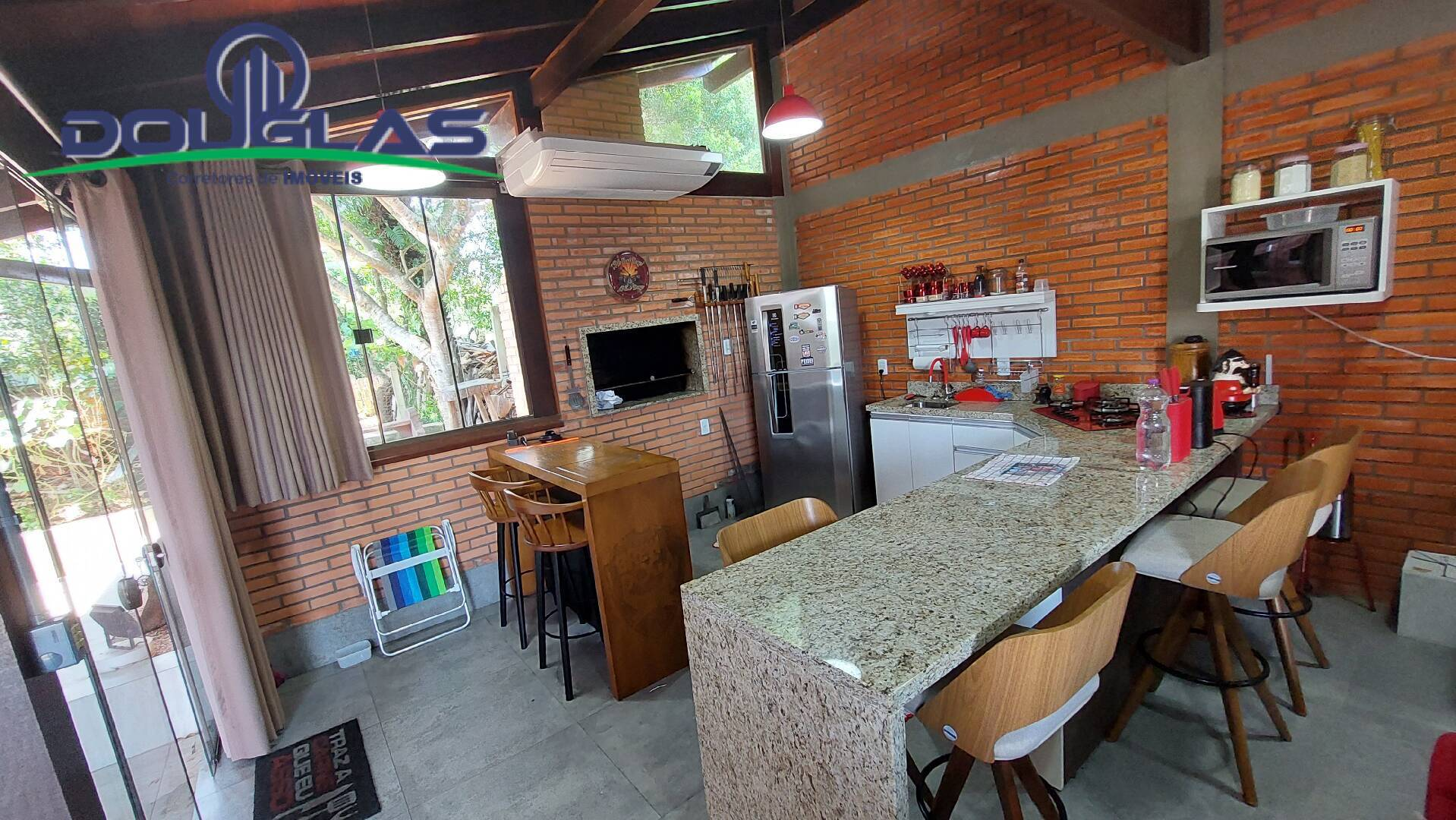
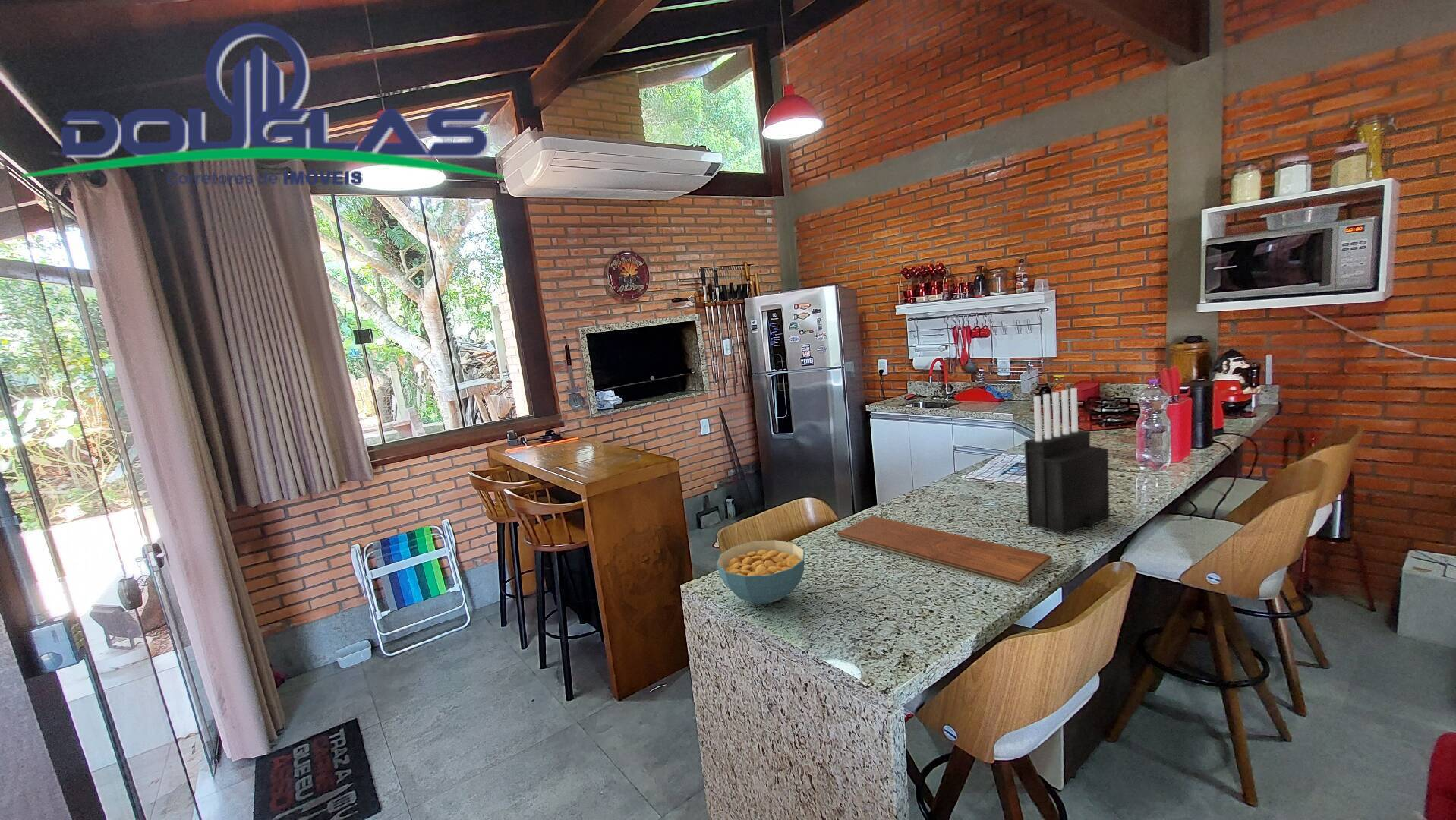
+ knife block (1070, 459)
+ cereal bowl (763, 577)
+ chopping board (934, 545)
